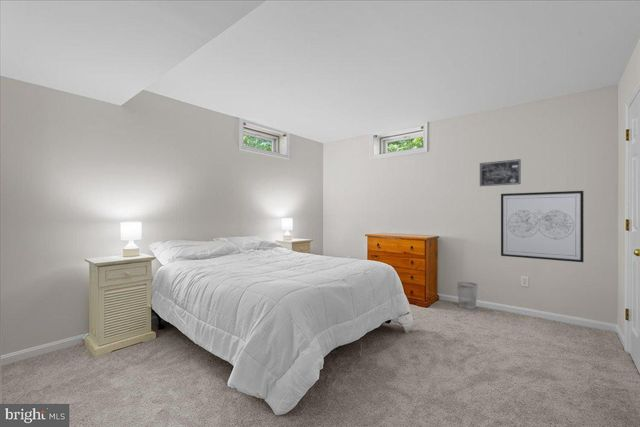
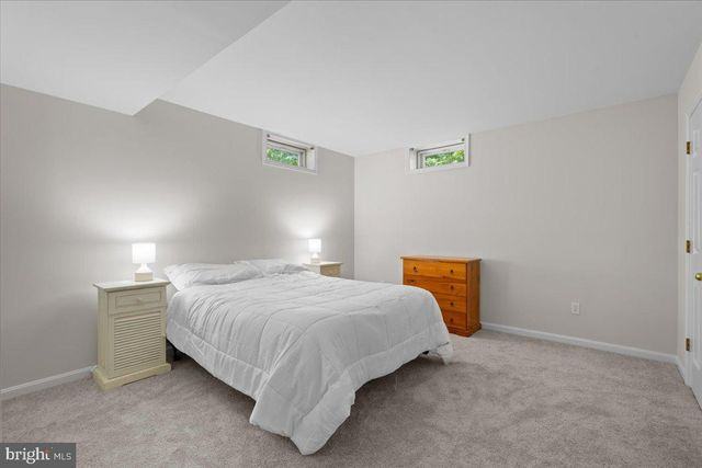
- wastebasket (467, 295)
- wall art (499, 173)
- wall art (539, 225)
